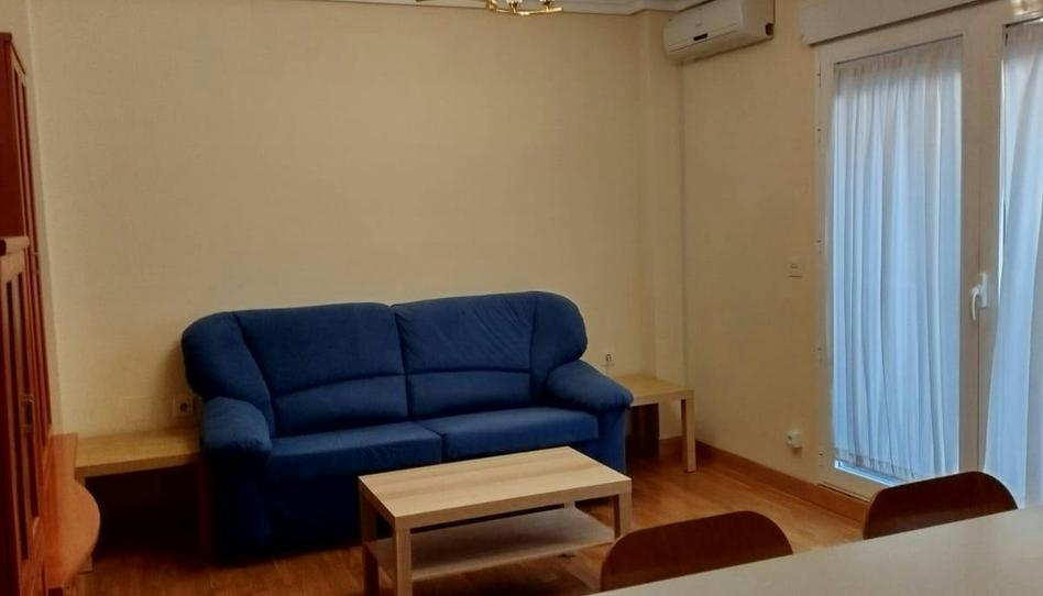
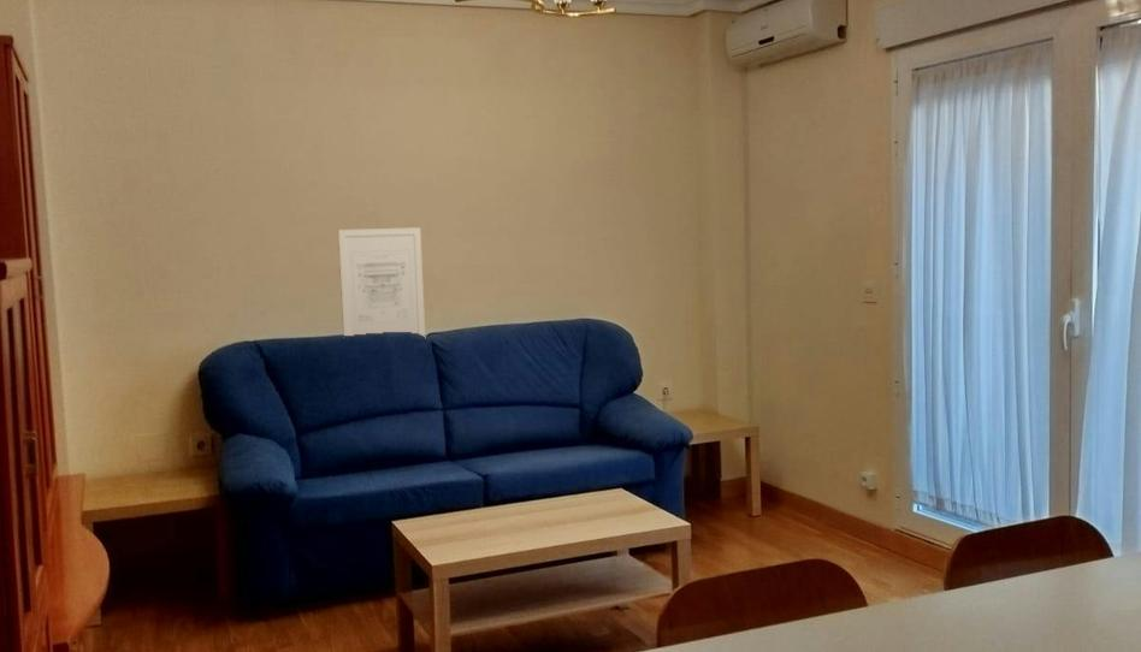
+ wall art (382, 286)
